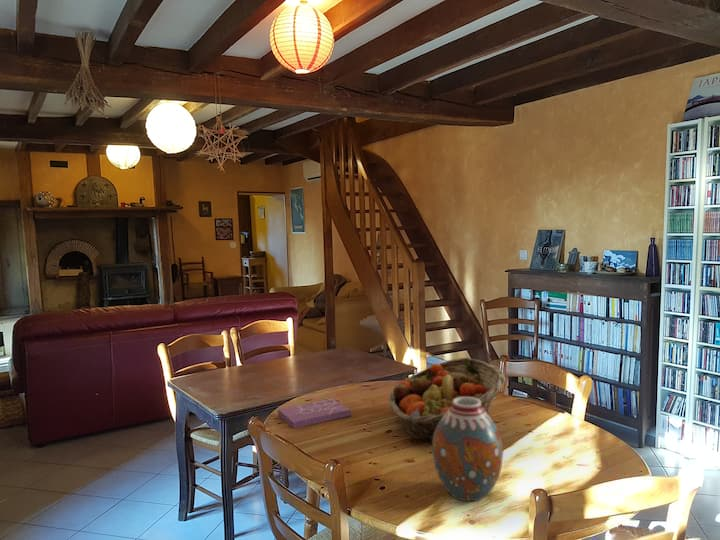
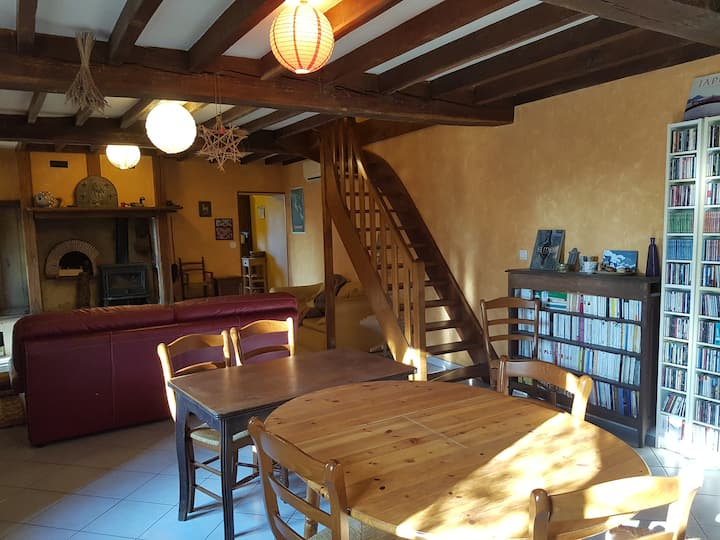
- fruit basket (445, 397)
- book (314, 412)
- vase (467, 447)
